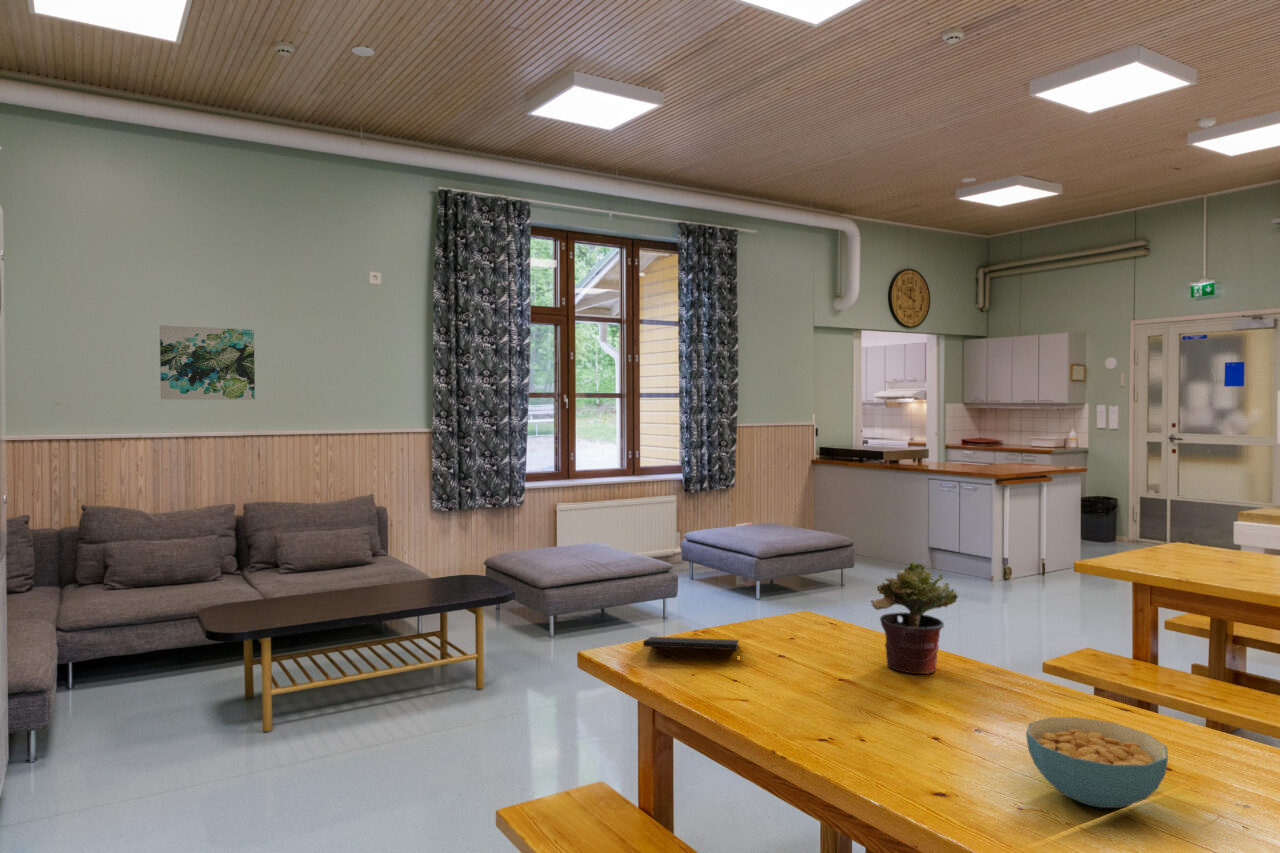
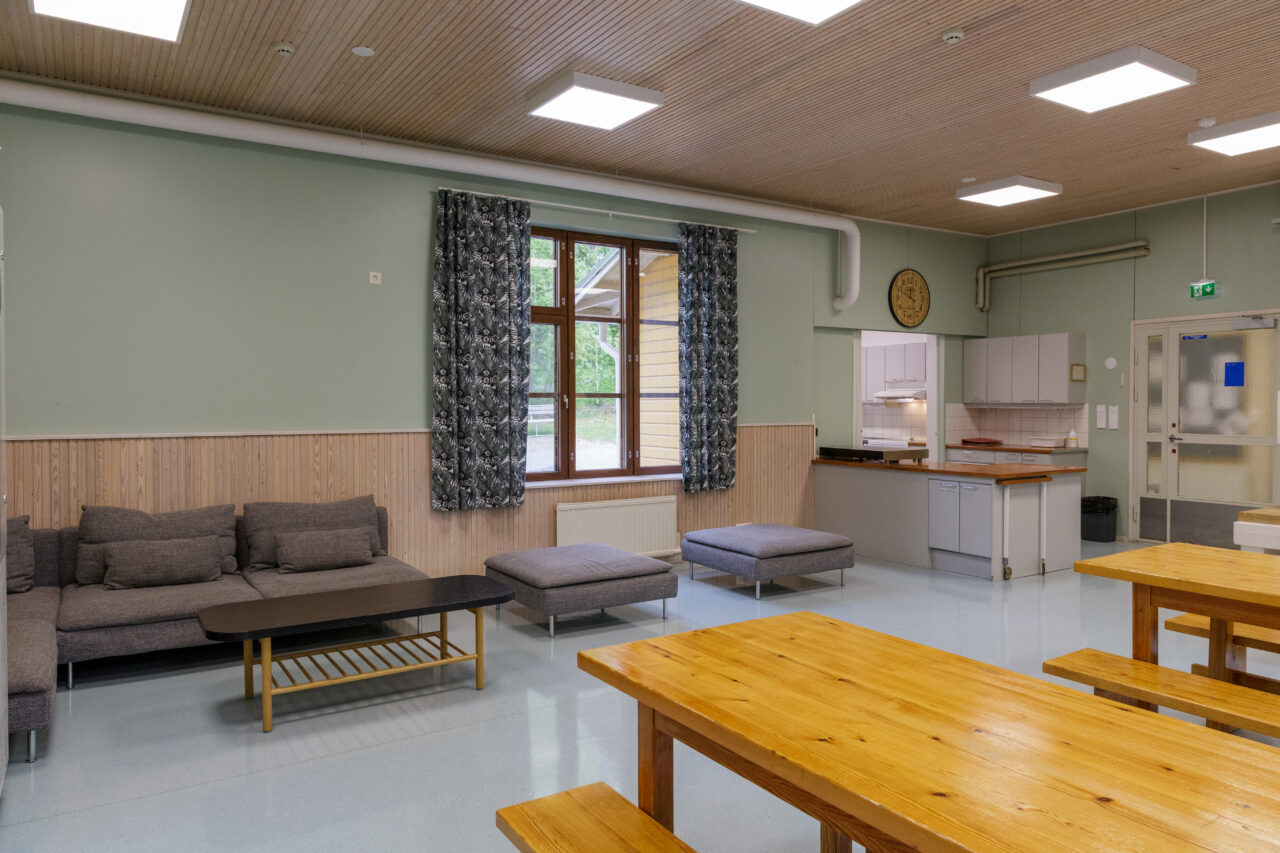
- cereal bowl (1094, 770)
- wall art (208, 363)
- notepad (692, 643)
- potted plant (915, 613)
